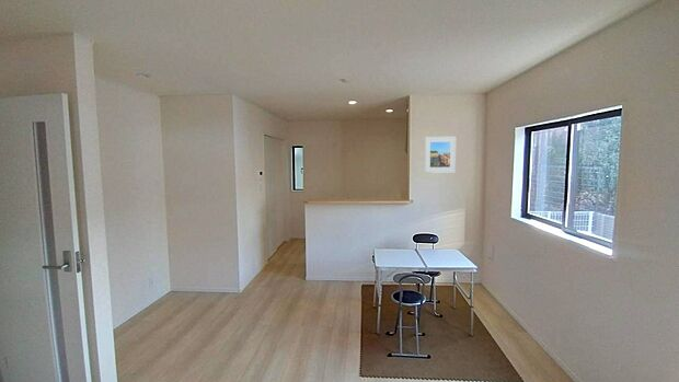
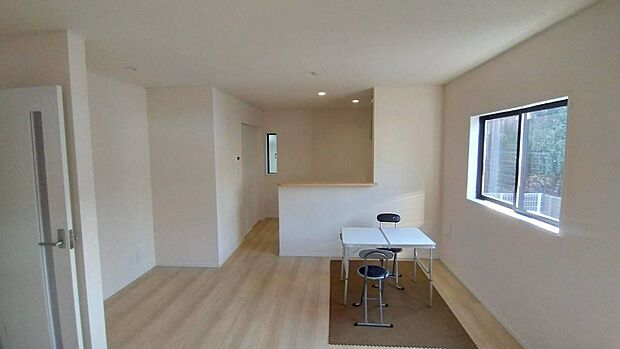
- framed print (439, 154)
